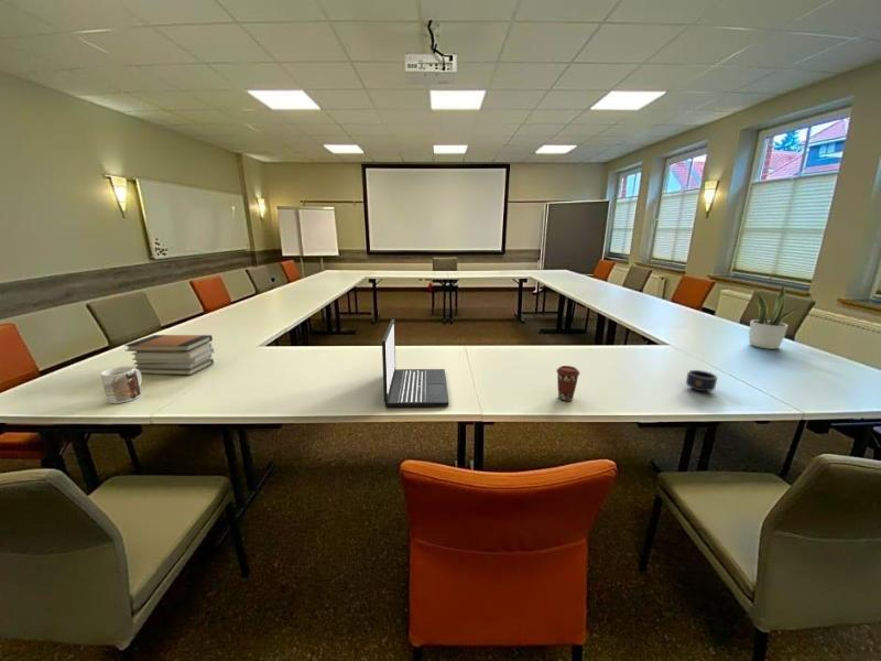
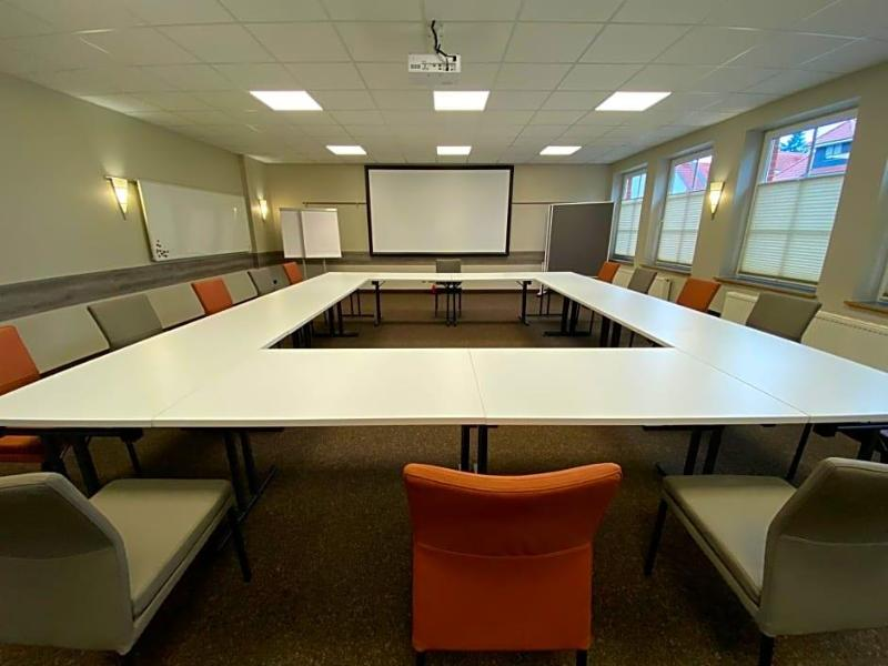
- book stack (173, 354)
- coffee cup (566, 383)
- mug (124, 382)
- mug (701, 380)
- laptop (417, 369)
- potted plant (772, 314)
